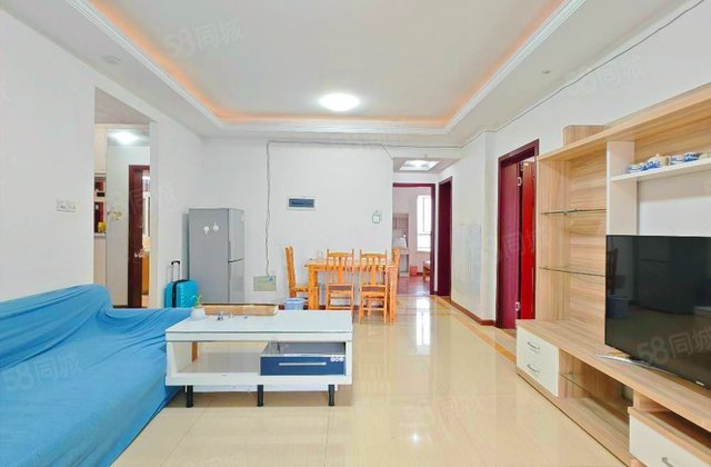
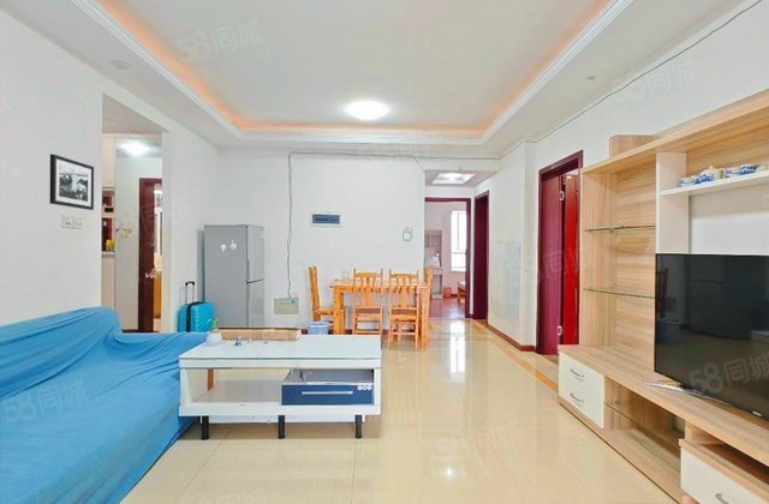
+ picture frame (73, 184)
